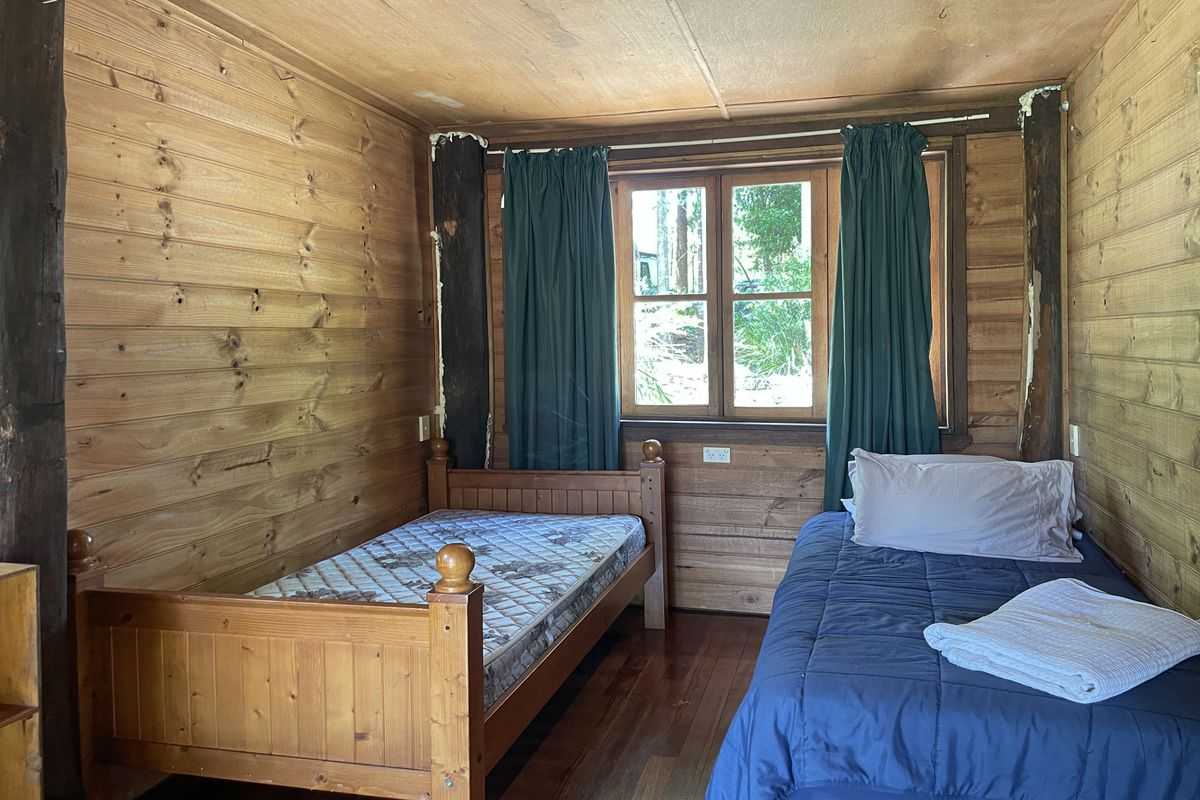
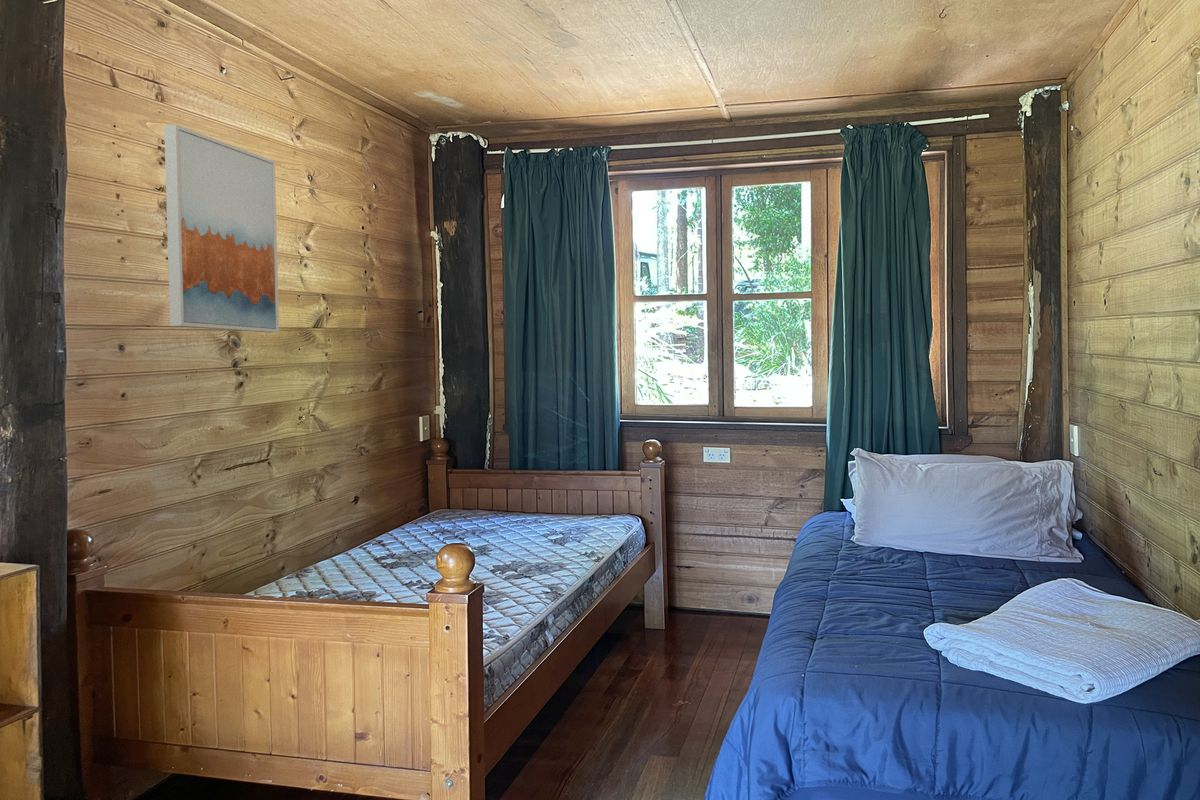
+ wall art (226, 237)
